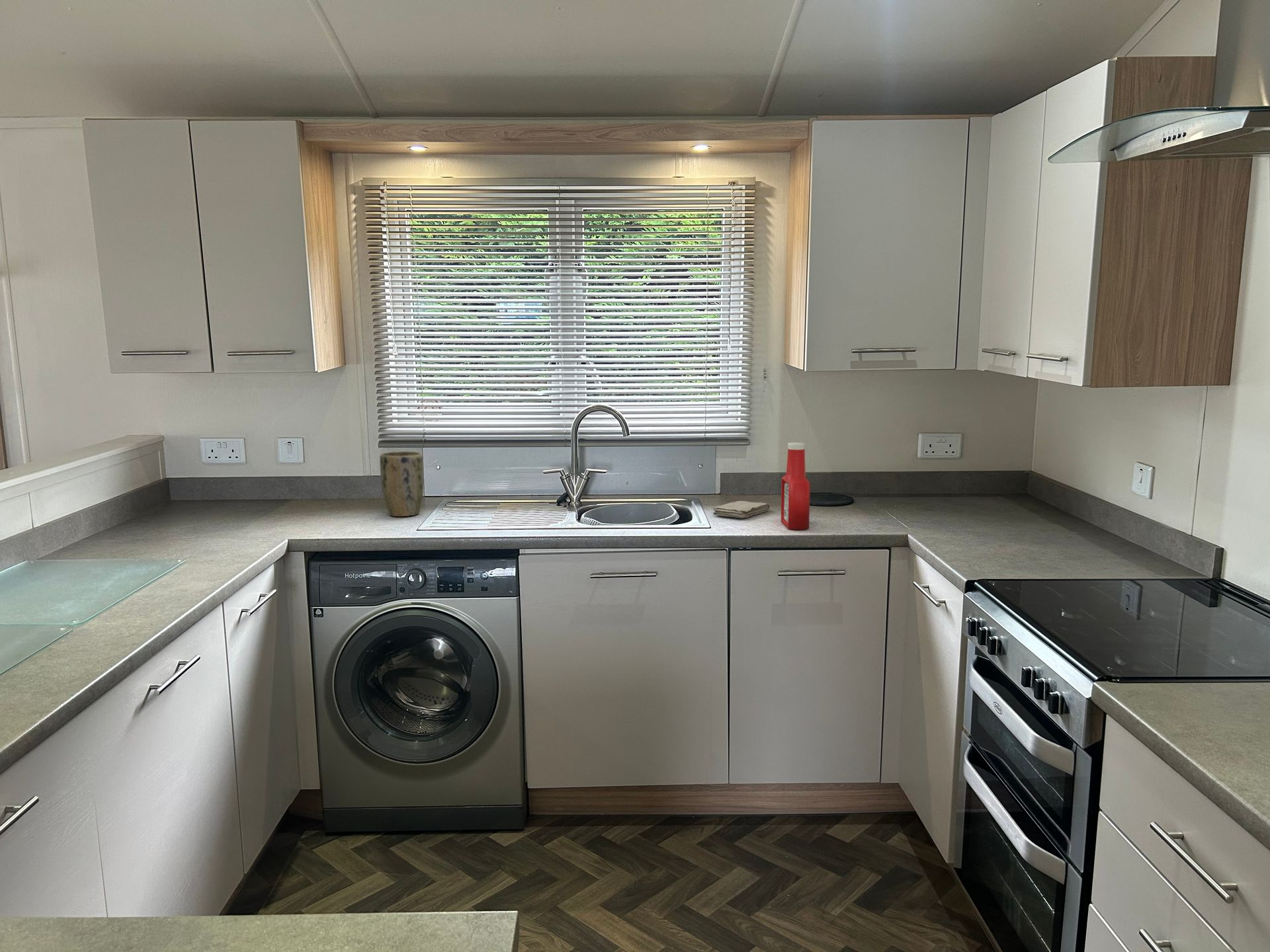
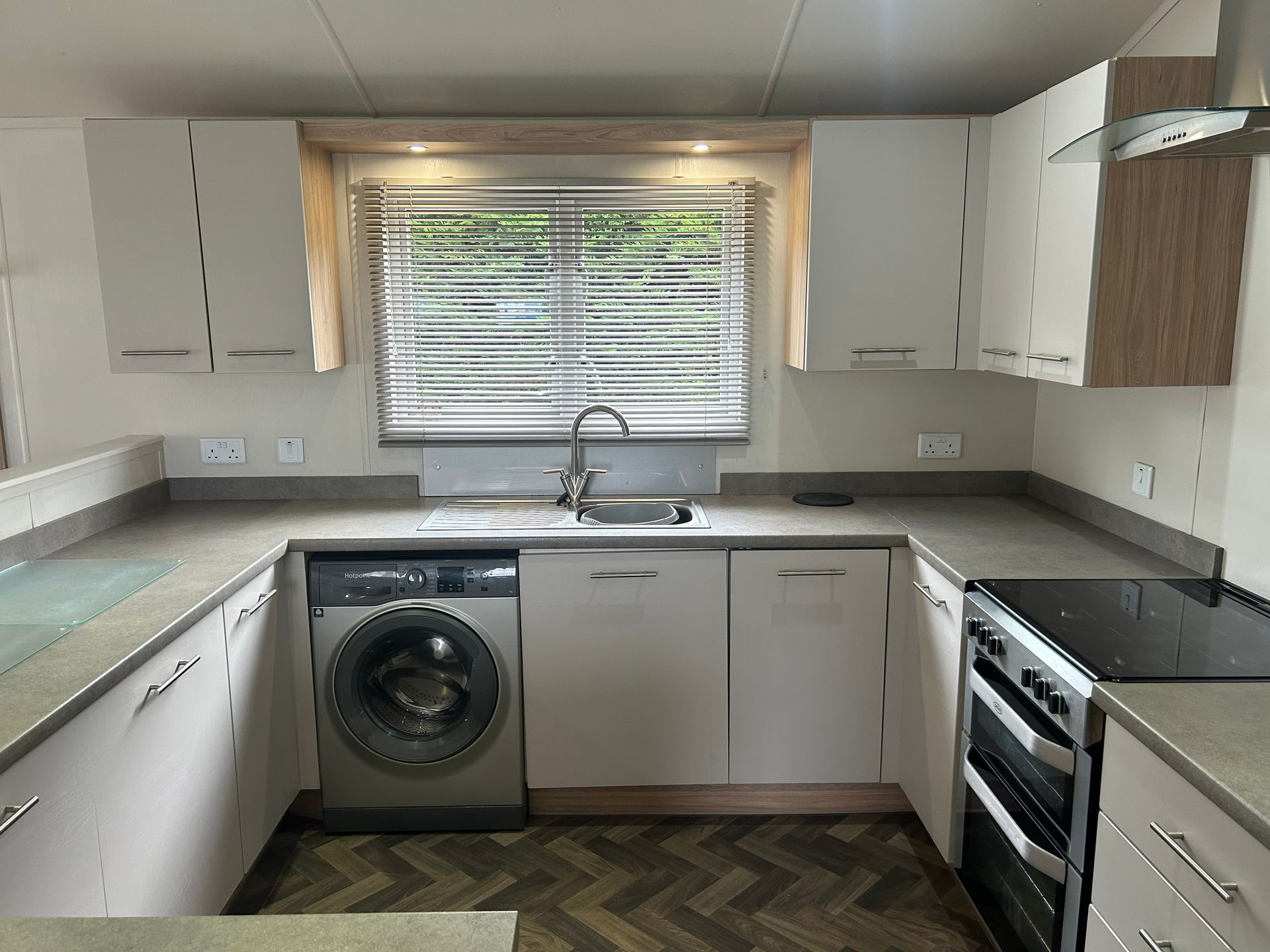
- washcloth (741, 508)
- soap bottle (795, 484)
- plant pot (402, 483)
